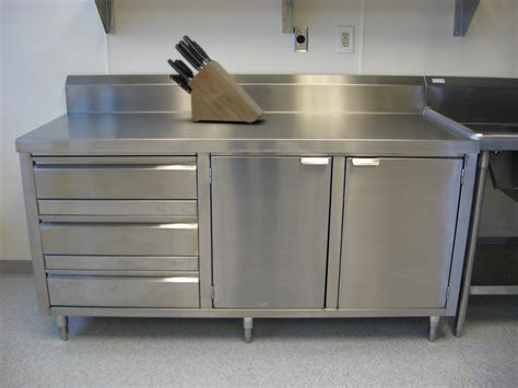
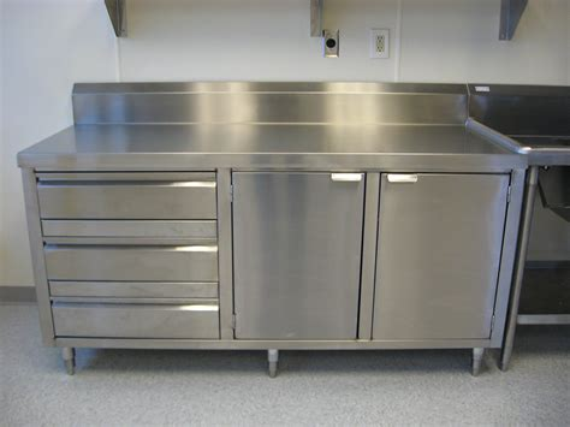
- knife block (216, 79)
